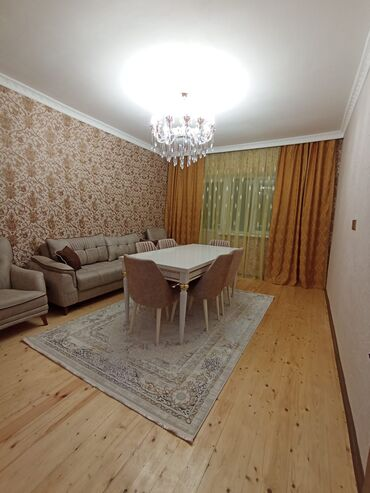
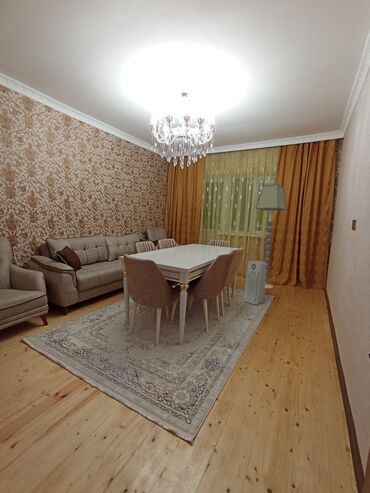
+ floor lamp (268, 237)
+ air purifier (256, 281)
